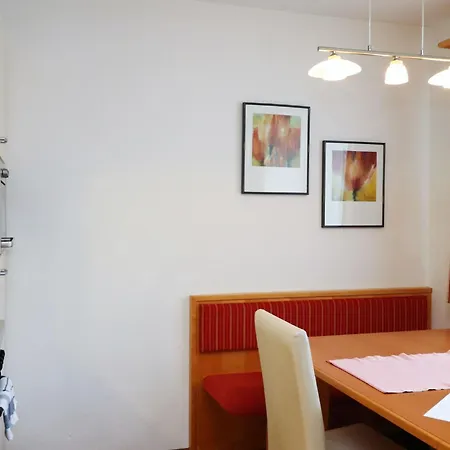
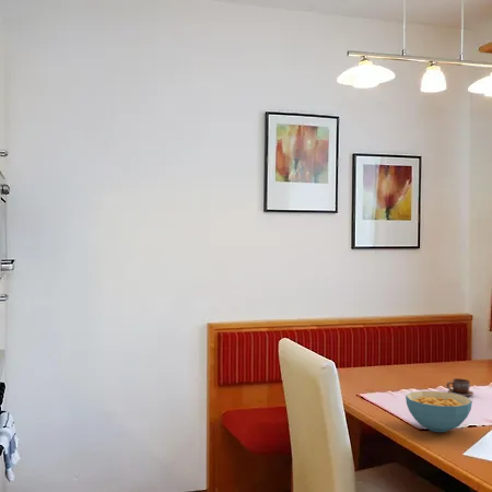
+ cereal bowl (437, 413)
+ cup (459, 387)
